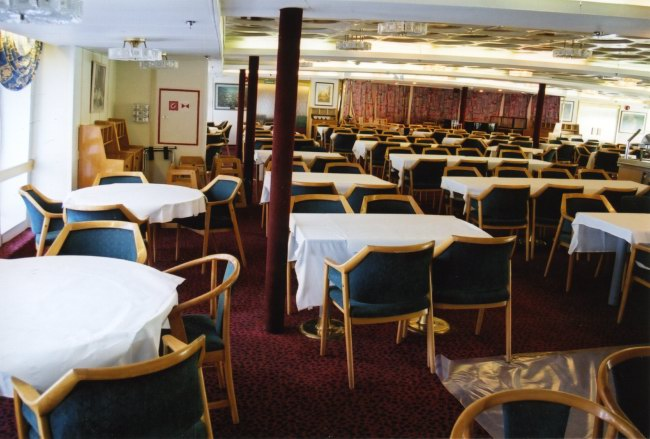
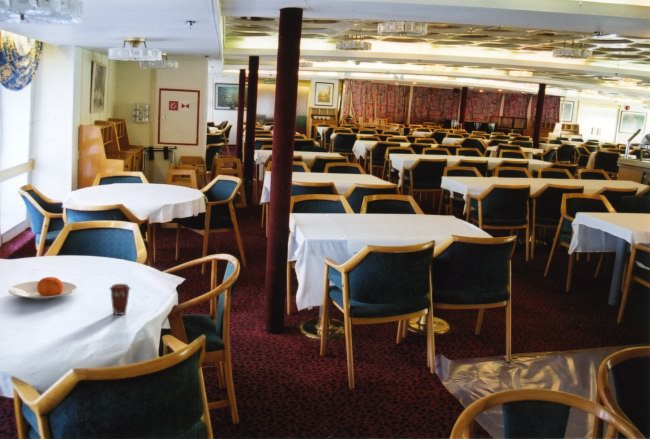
+ coffee cup (119, 299)
+ plate (43, 286)
